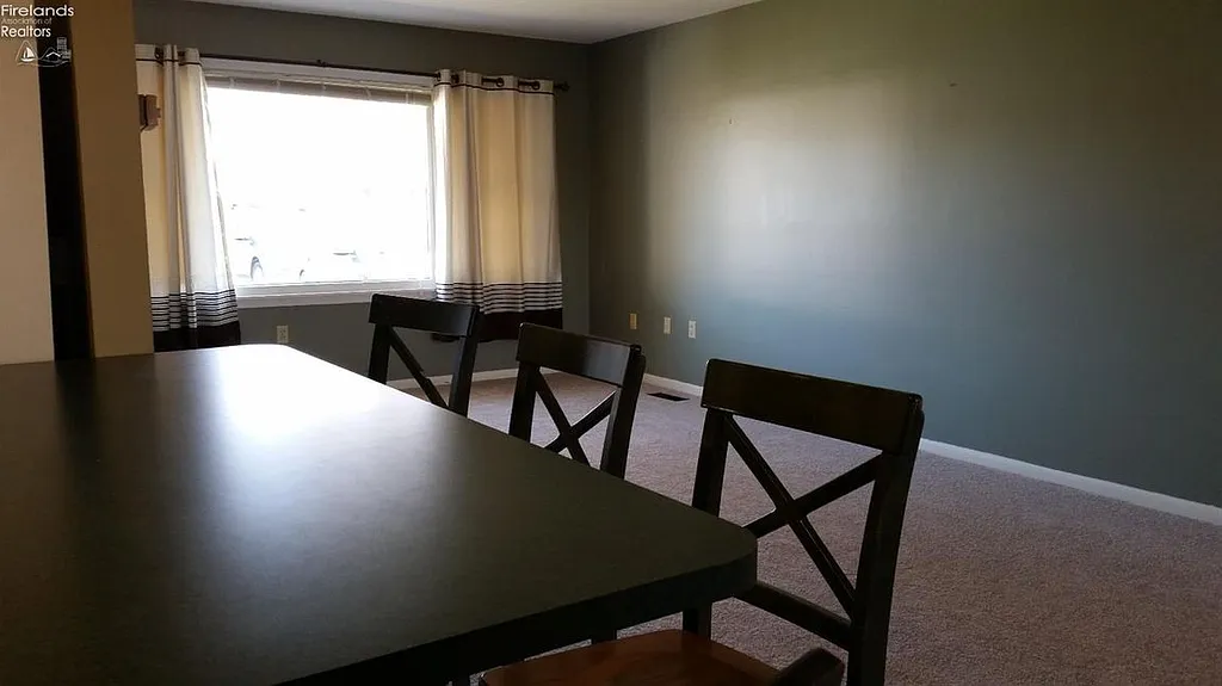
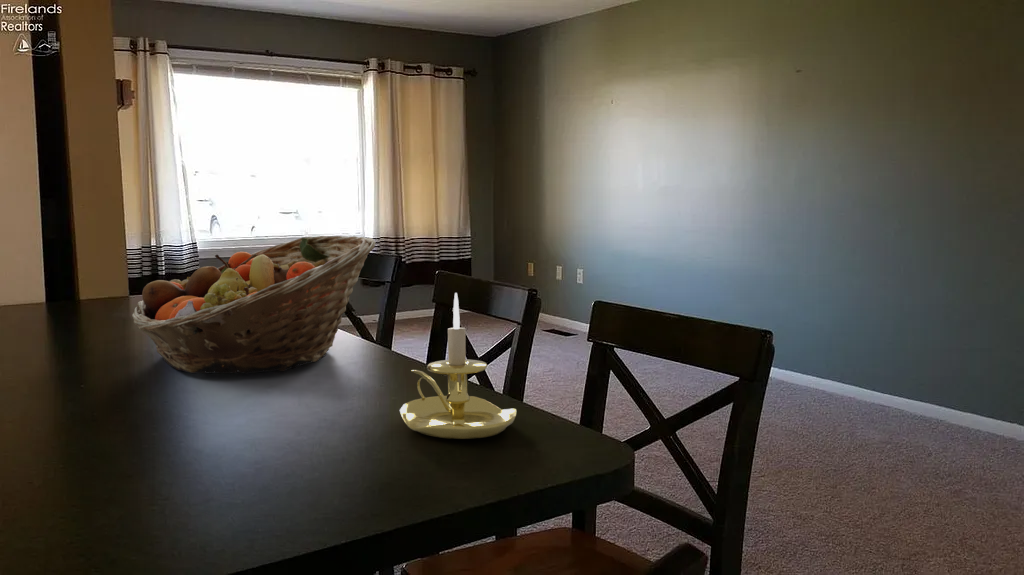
+ fruit basket (257, 296)
+ candle holder (451, 357)
